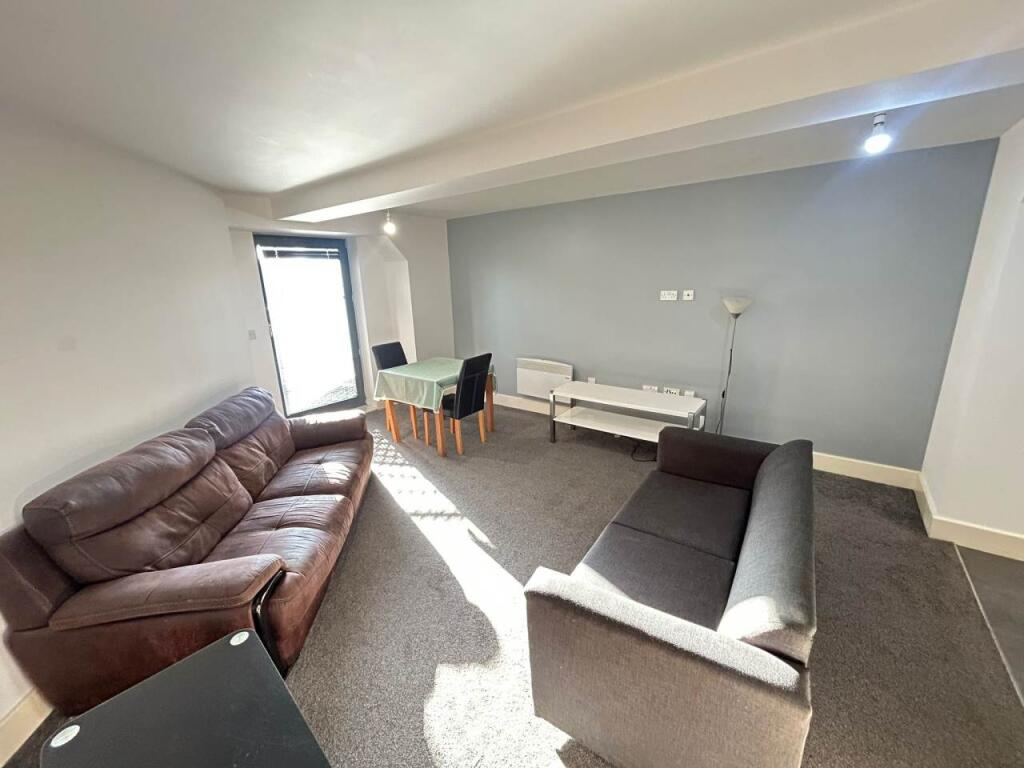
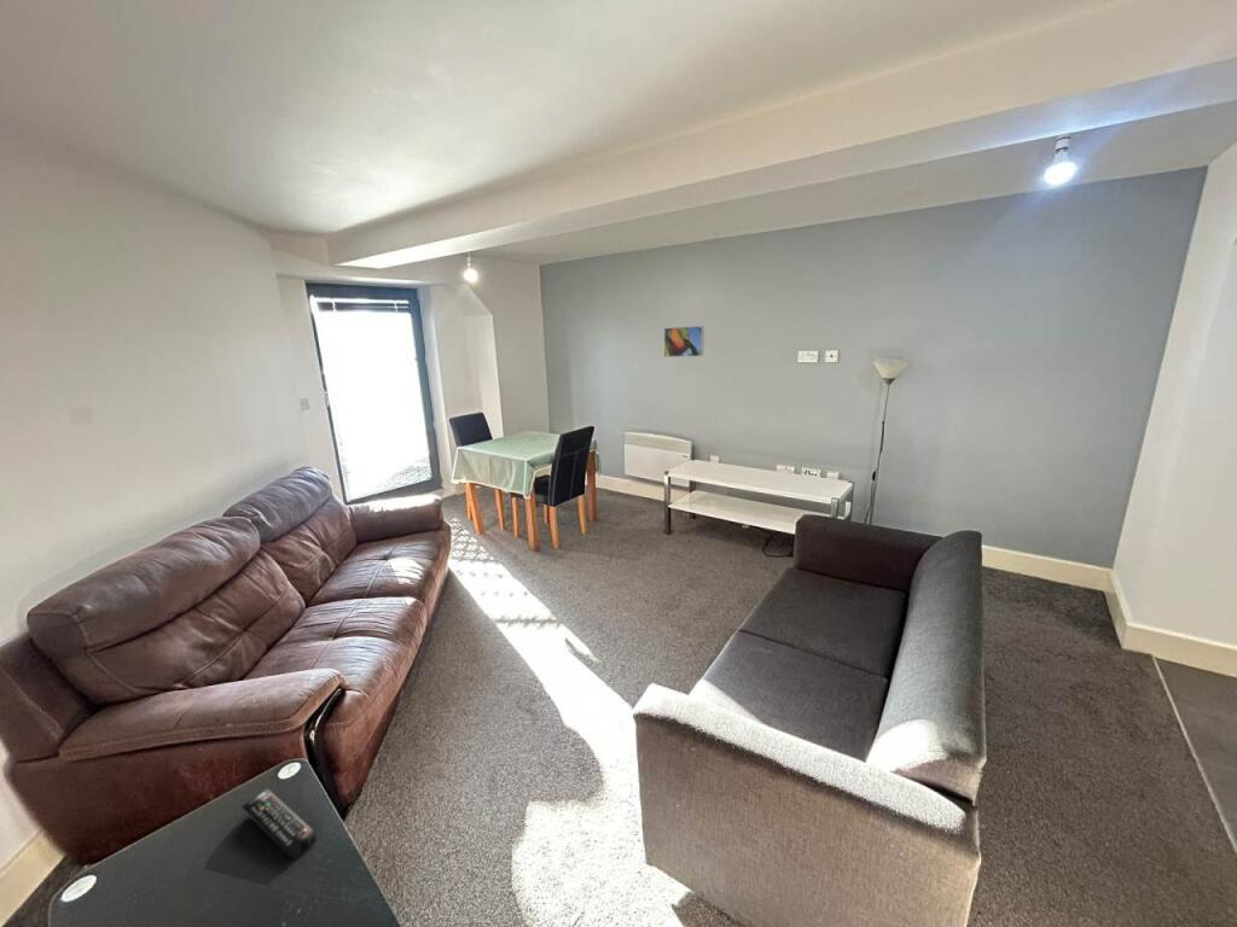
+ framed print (683, 342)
+ remote control (277, 821)
